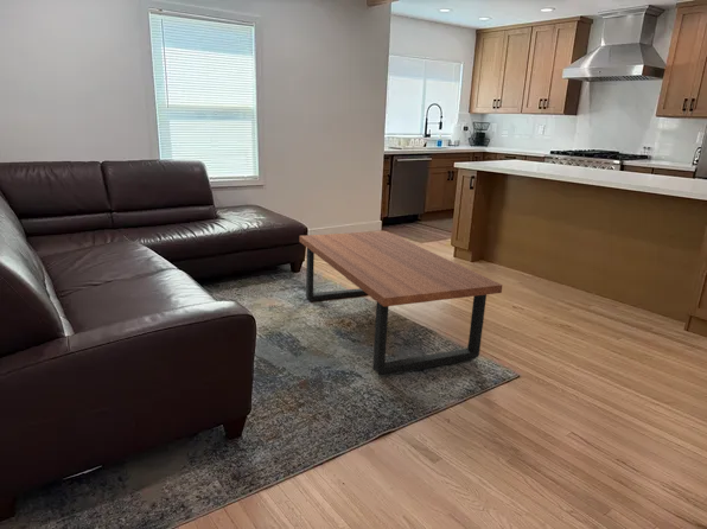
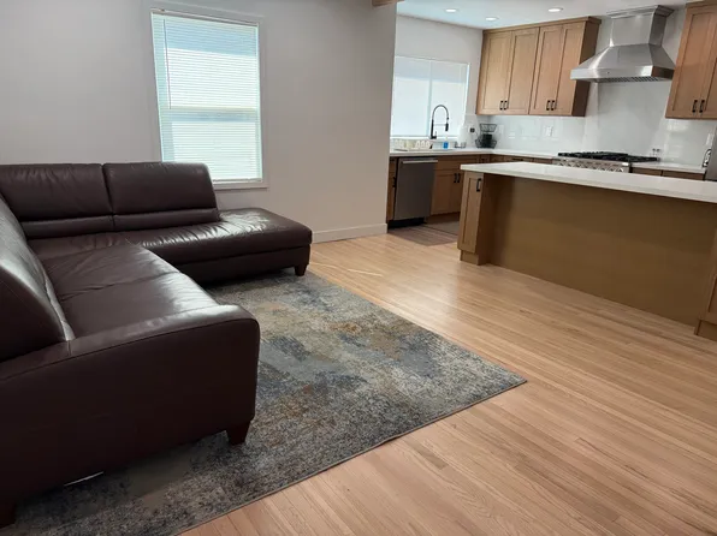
- coffee table (383, 291)
